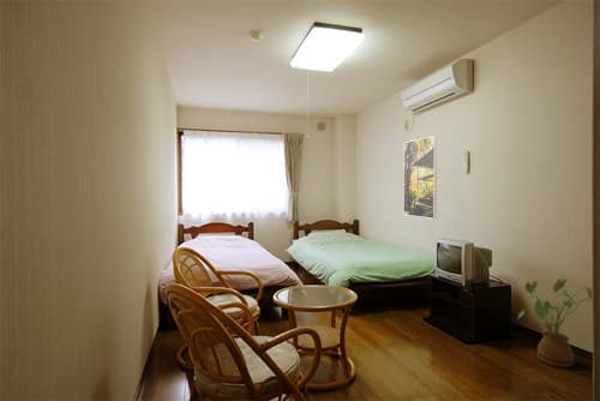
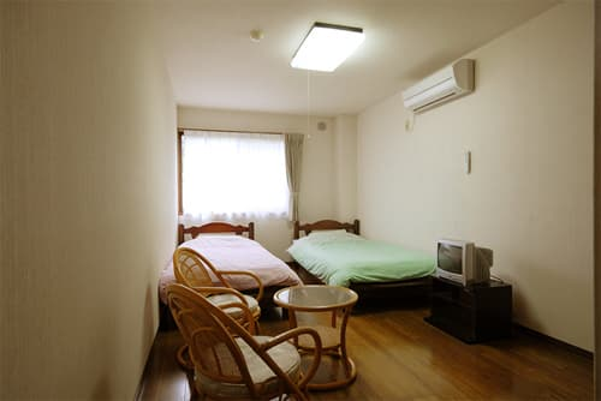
- house plant (557, 322)
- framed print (419, 178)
